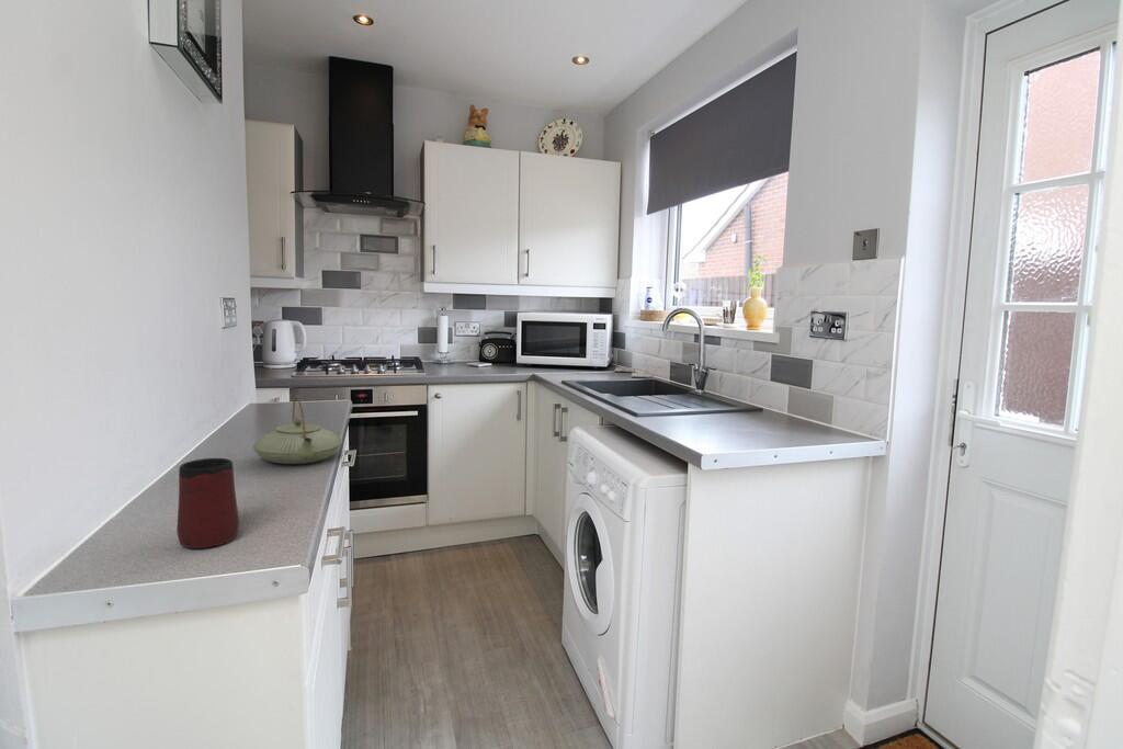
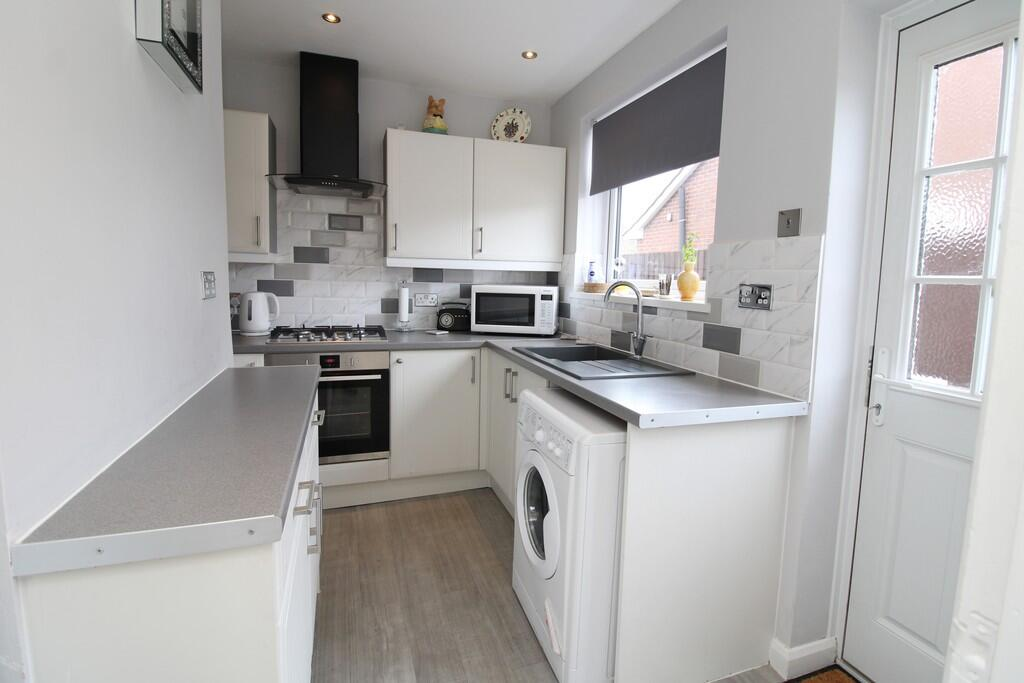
- teapot (298, 428)
- mug (211, 498)
